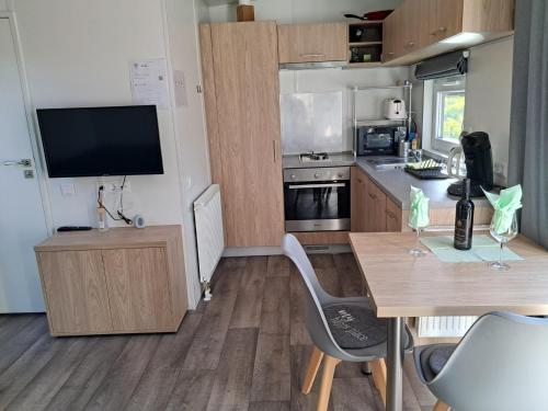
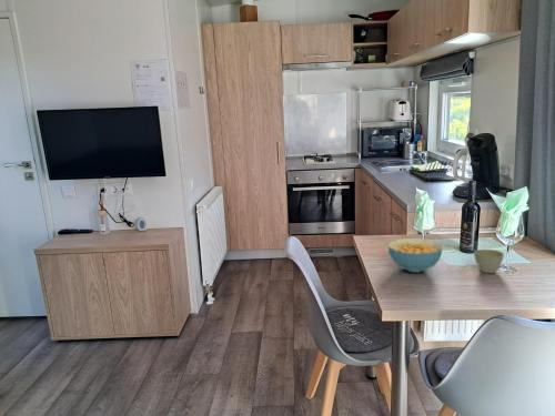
+ cereal bowl (414, 257)
+ flower pot (487, 262)
